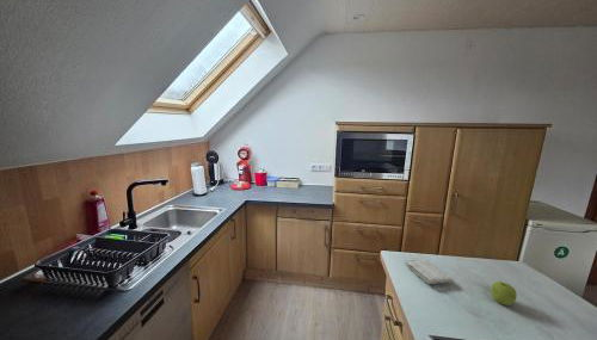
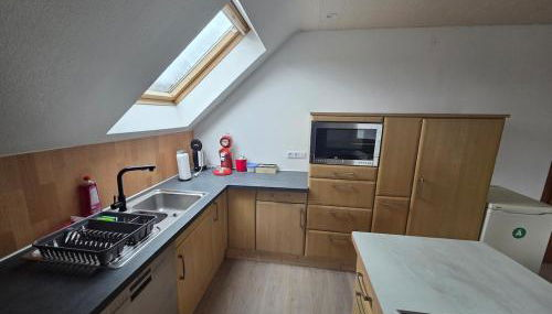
- fruit (503, 291)
- washcloth (426, 270)
